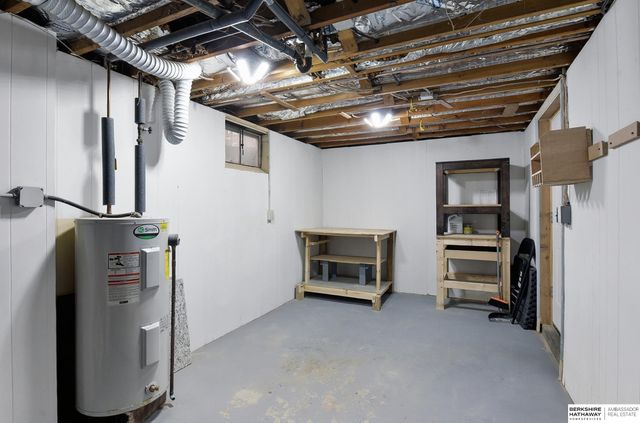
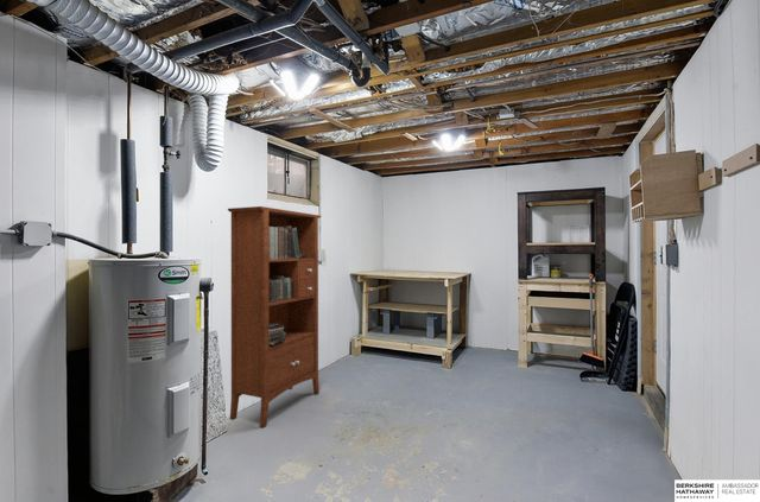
+ bookcase (279, 309)
